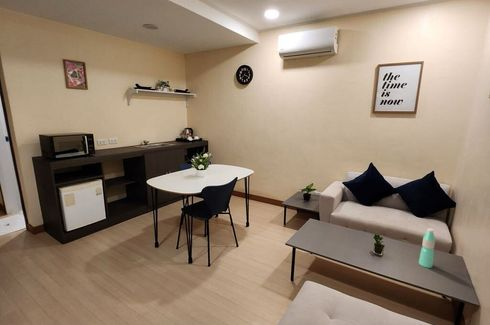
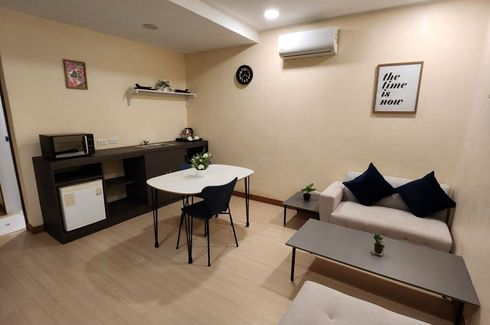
- water bottle (428, 247)
